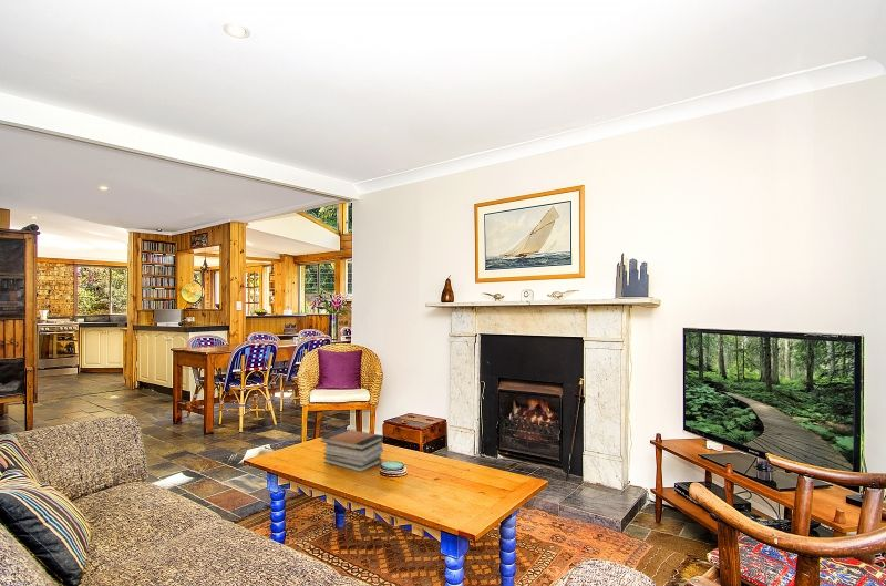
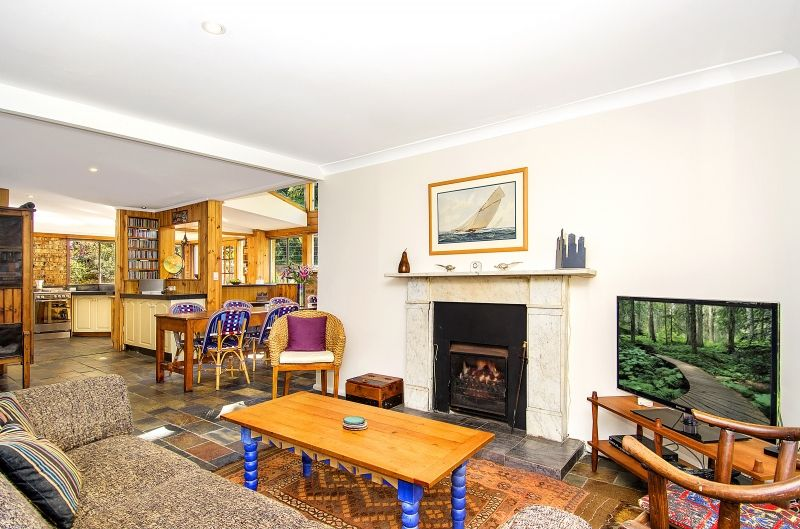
- book stack (352, 449)
